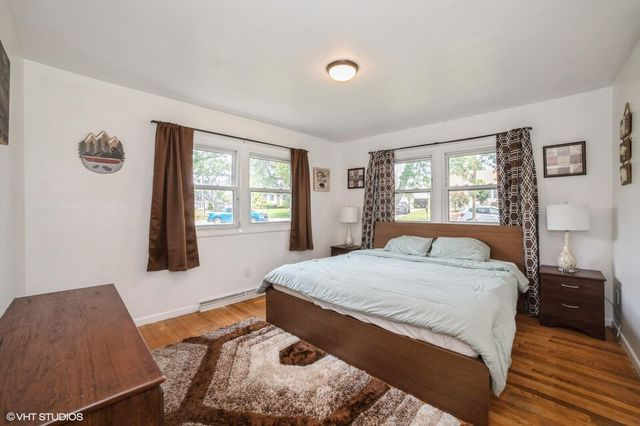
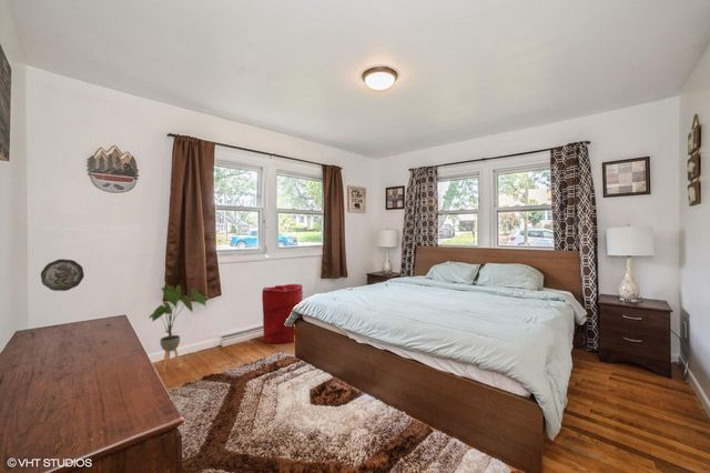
+ laundry hamper (283, 311)
+ decorative plate (62, 274)
+ house plant (173, 325)
